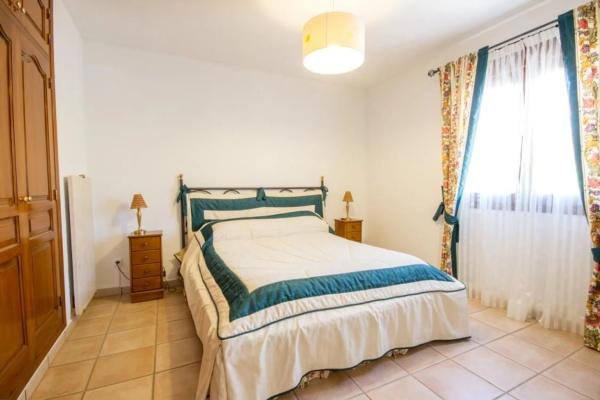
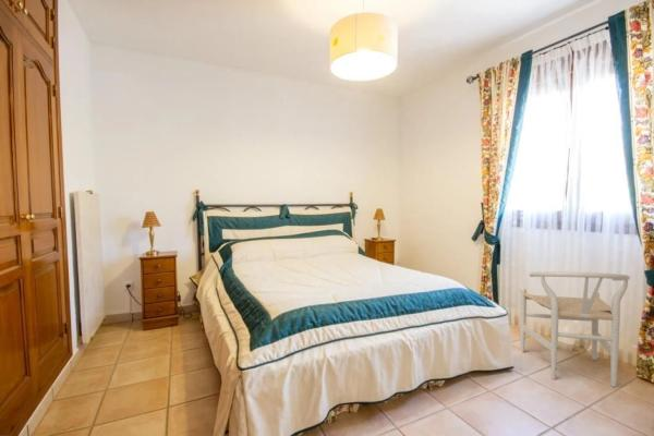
+ chair (573, 318)
